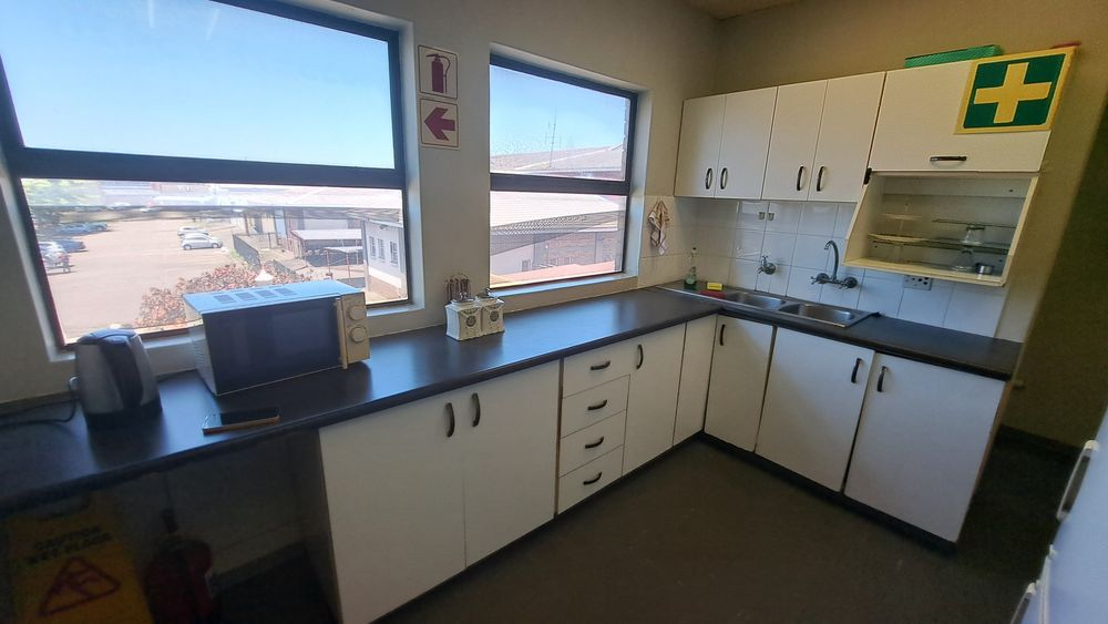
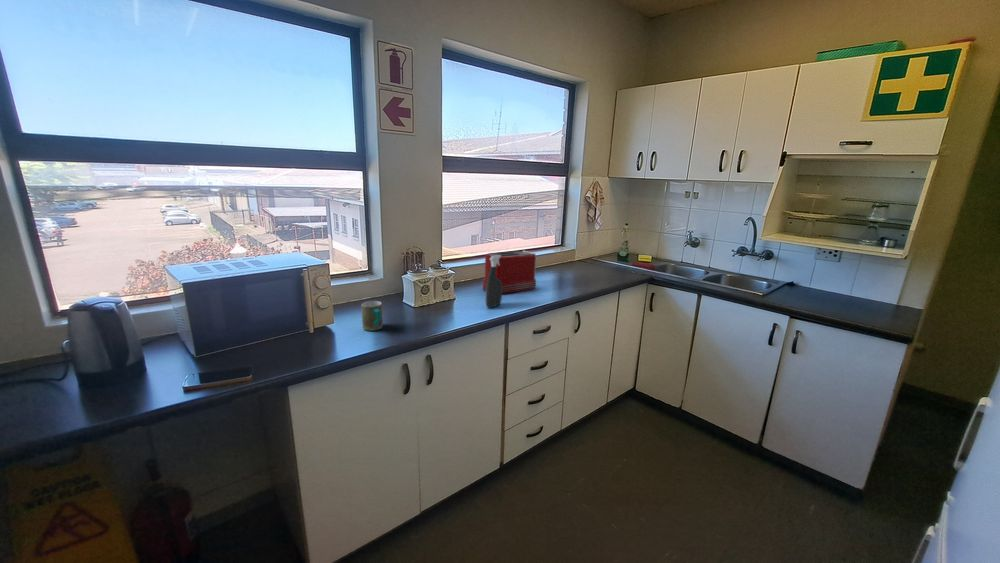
+ spray bottle (494, 281)
+ mug (373, 316)
+ toaster (510, 270)
